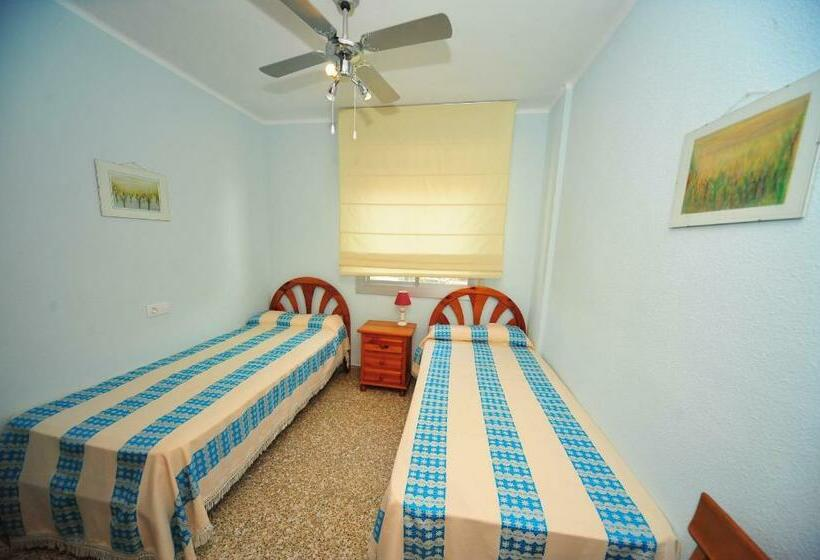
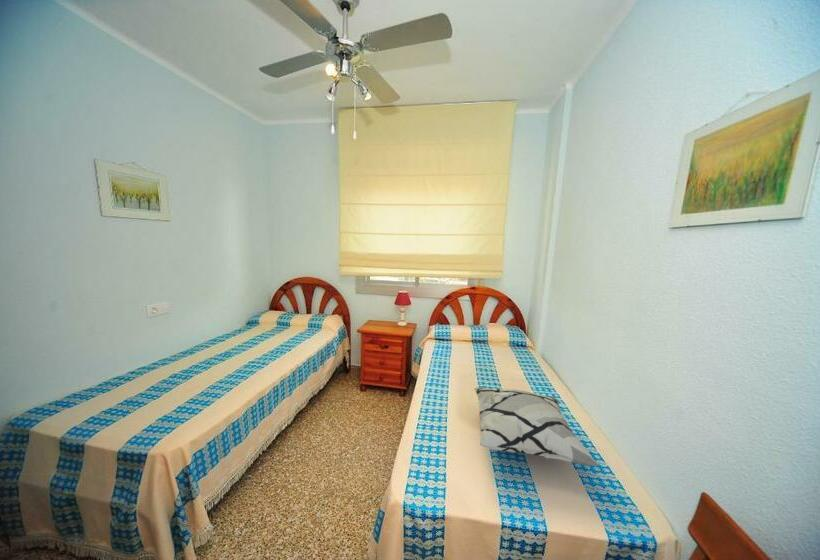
+ decorative pillow (523, 418)
